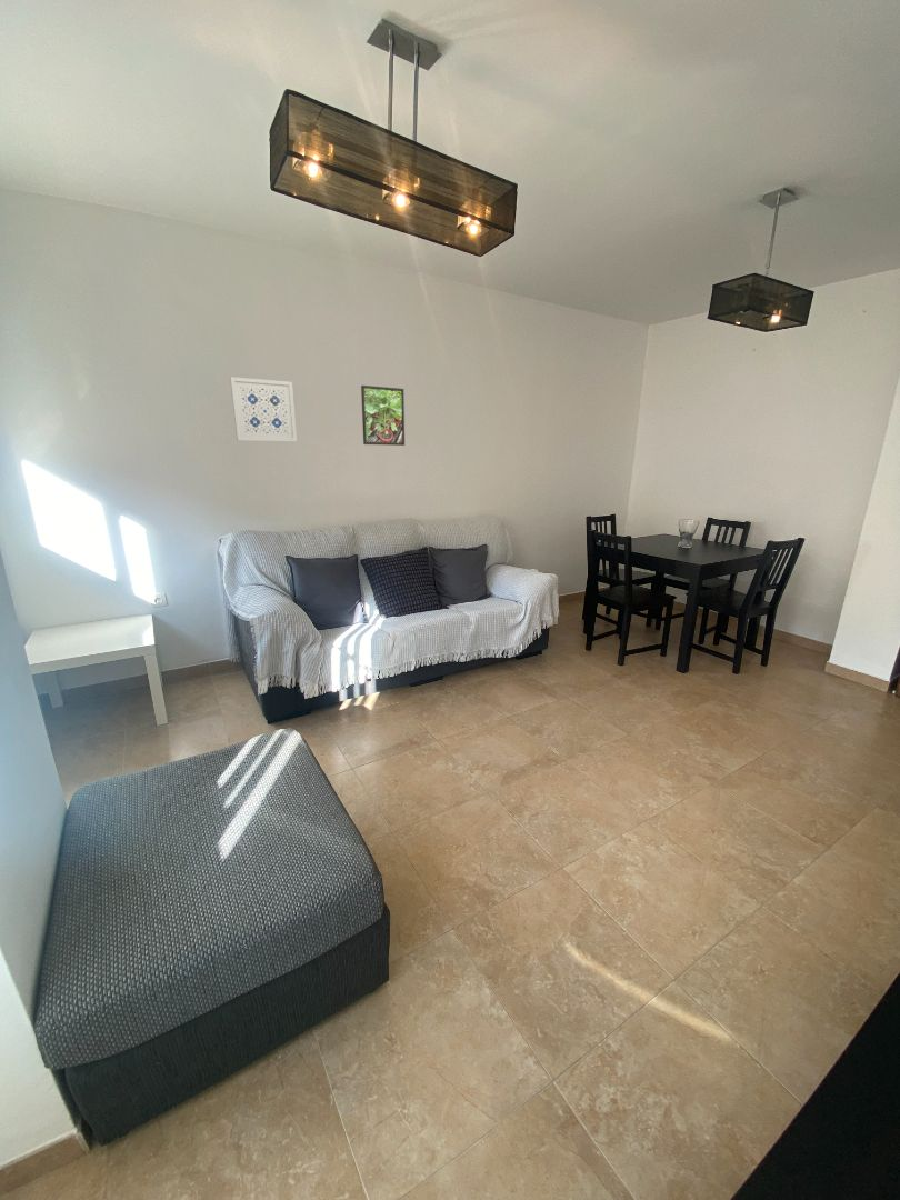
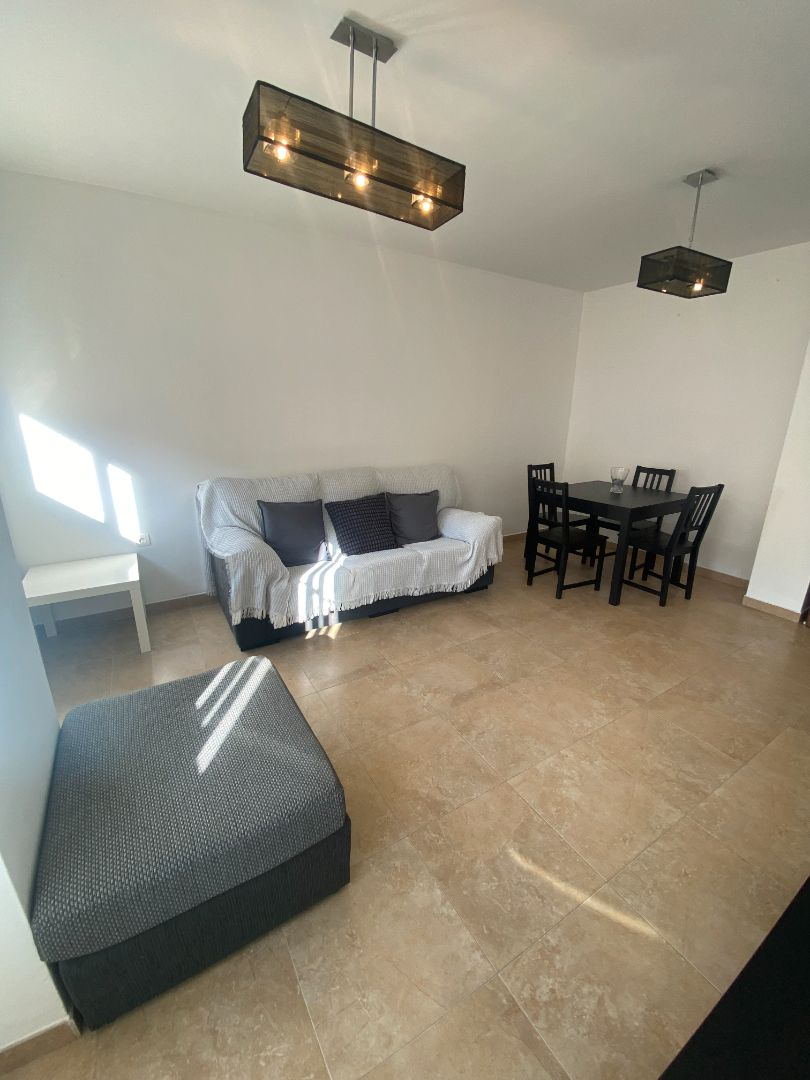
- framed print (383, 416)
- wall art (264, 410)
